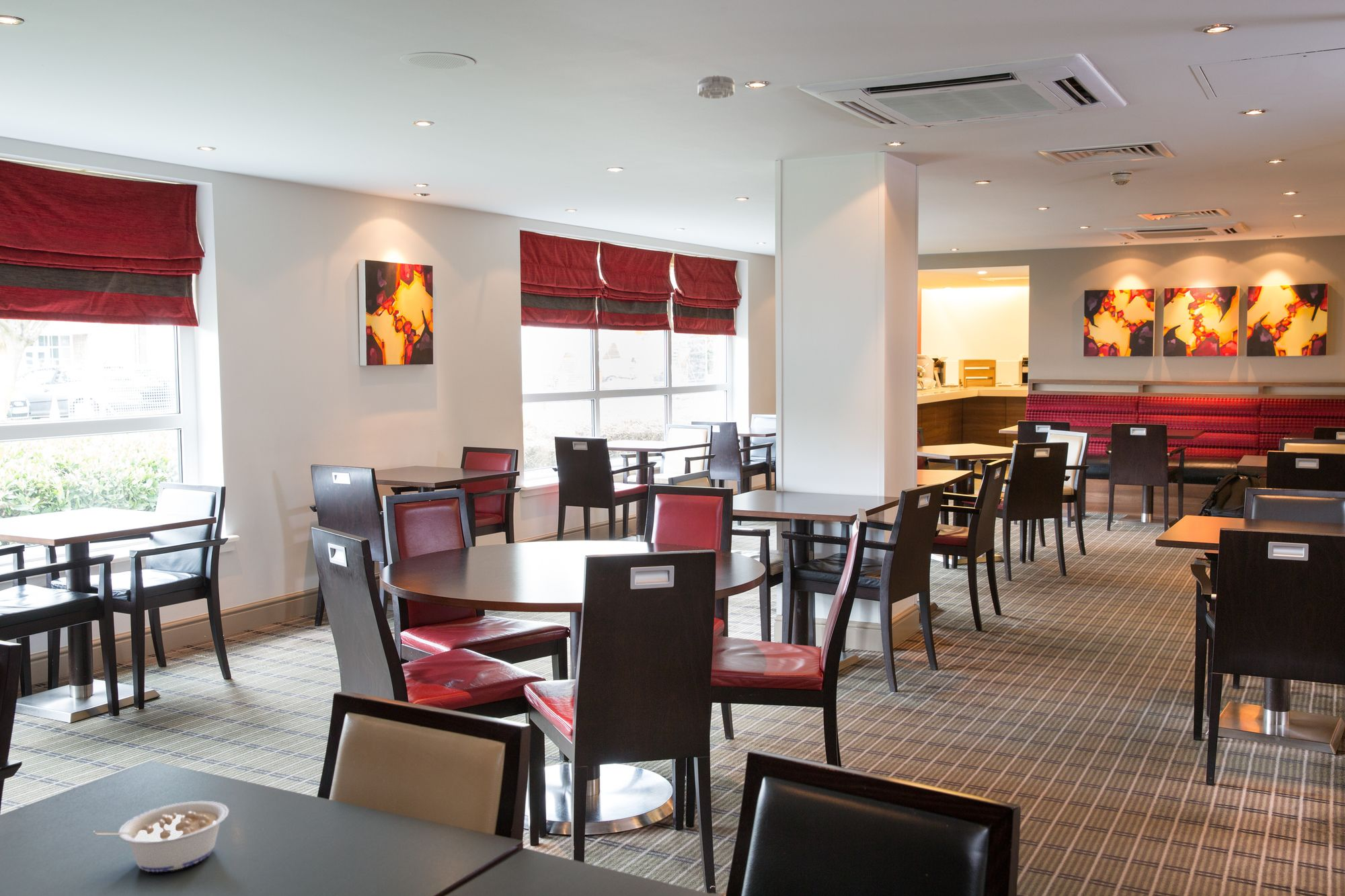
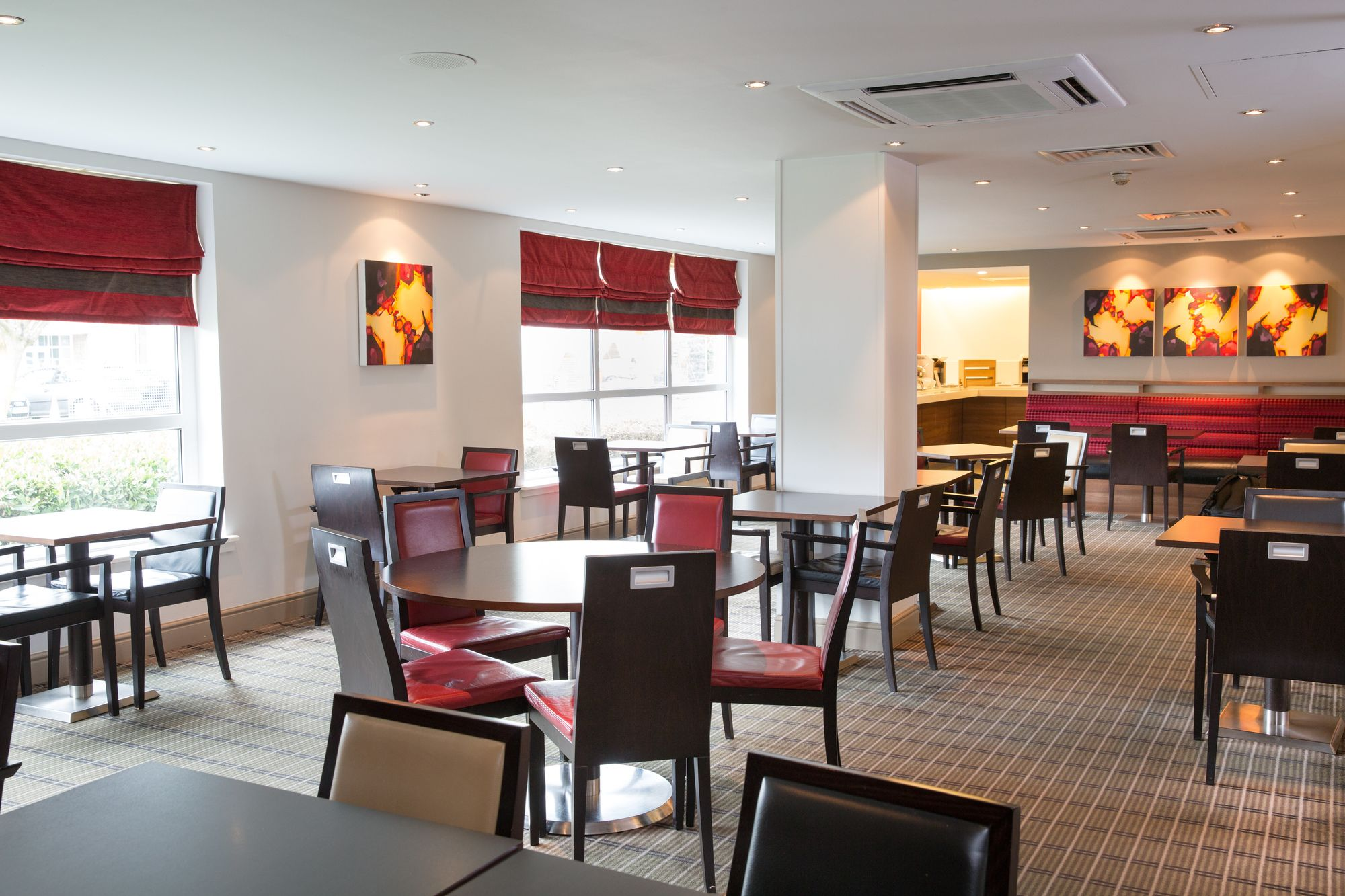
- legume (172, 836)
- smoke detector (716, 86)
